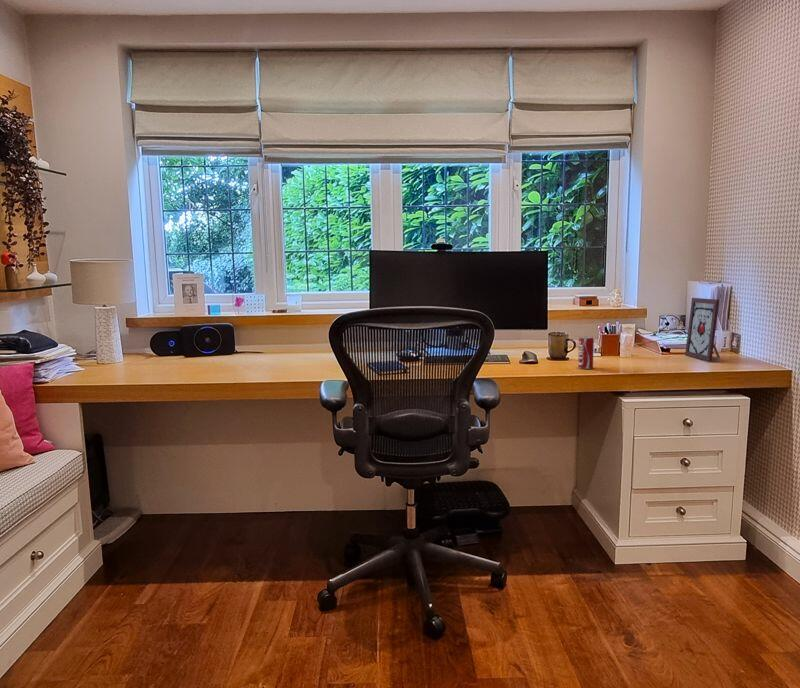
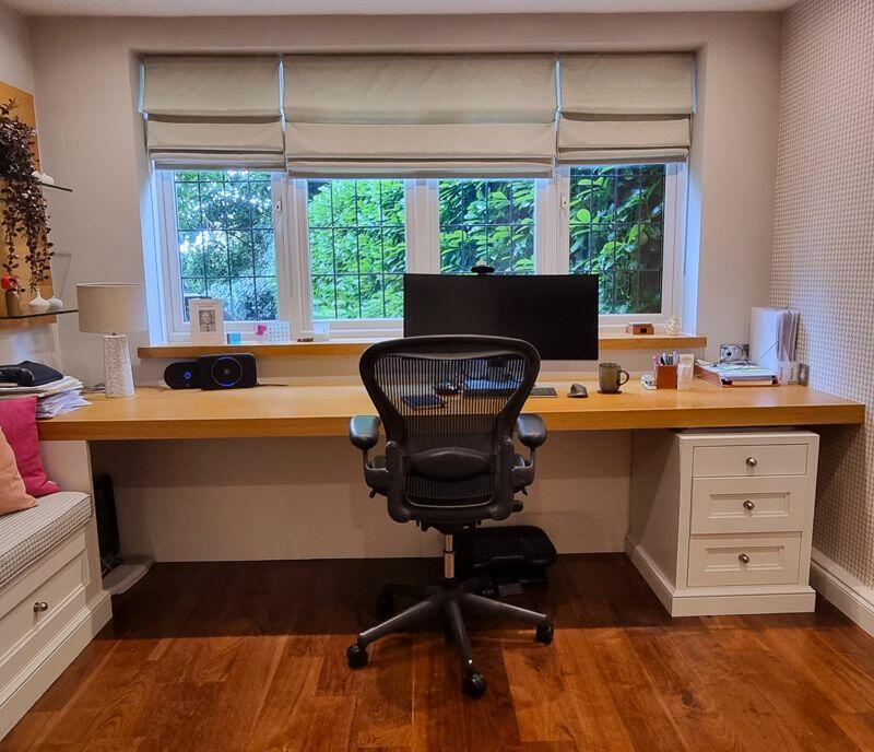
- beverage can (585, 352)
- picture frame (709, 328)
